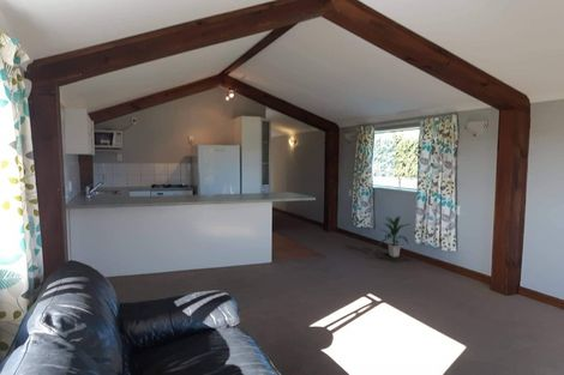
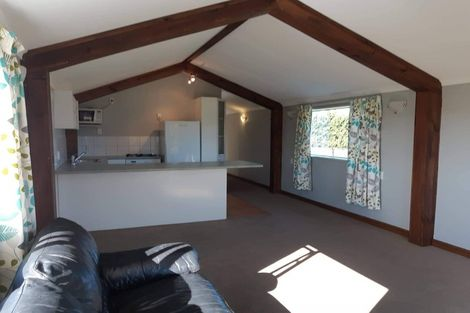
- indoor plant (392, 235)
